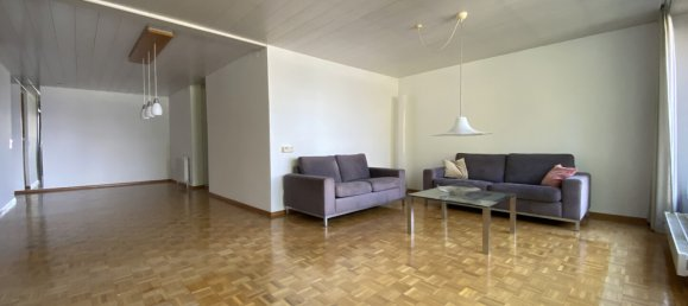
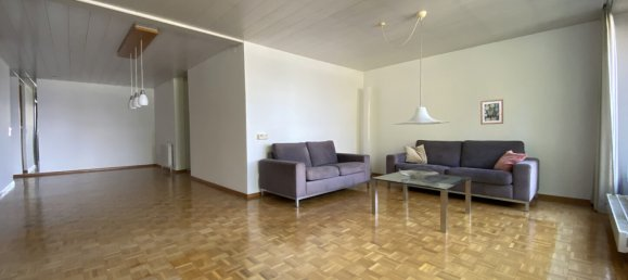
+ wall art (491, 112)
